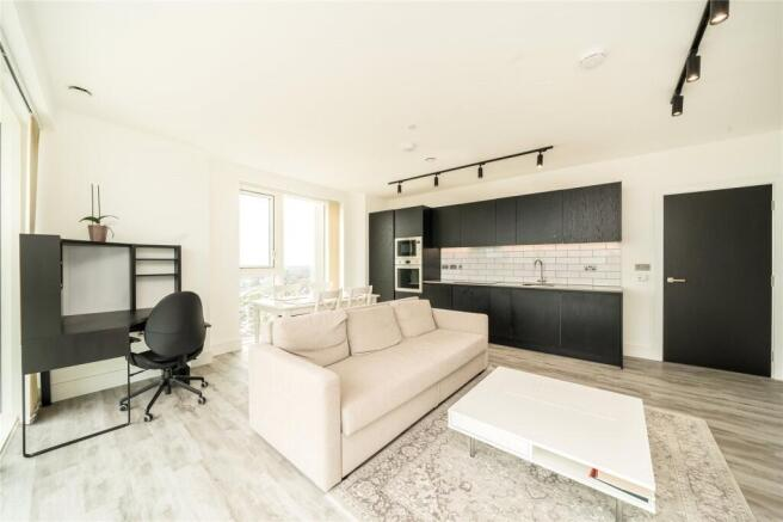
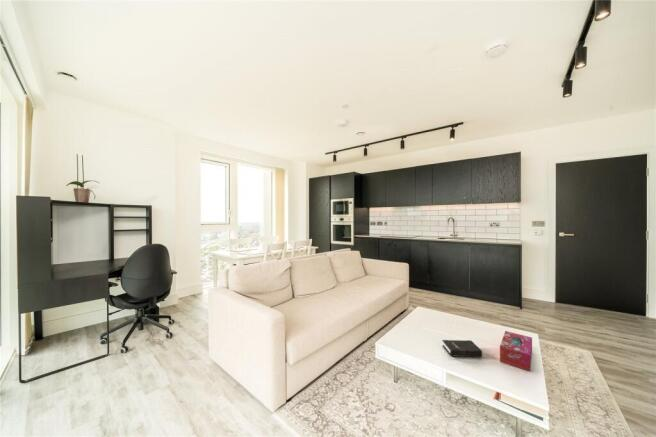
+ hardback book (461, 348)
+ tissue box (516, 349)
